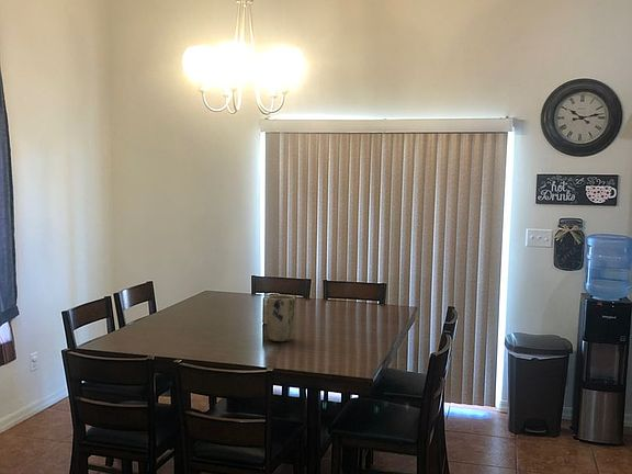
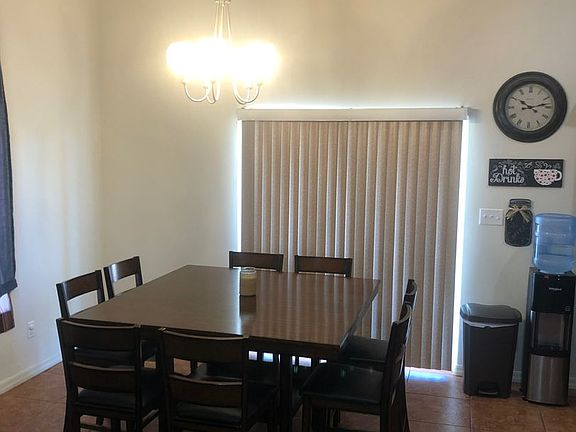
- plant pot (280, 318)
